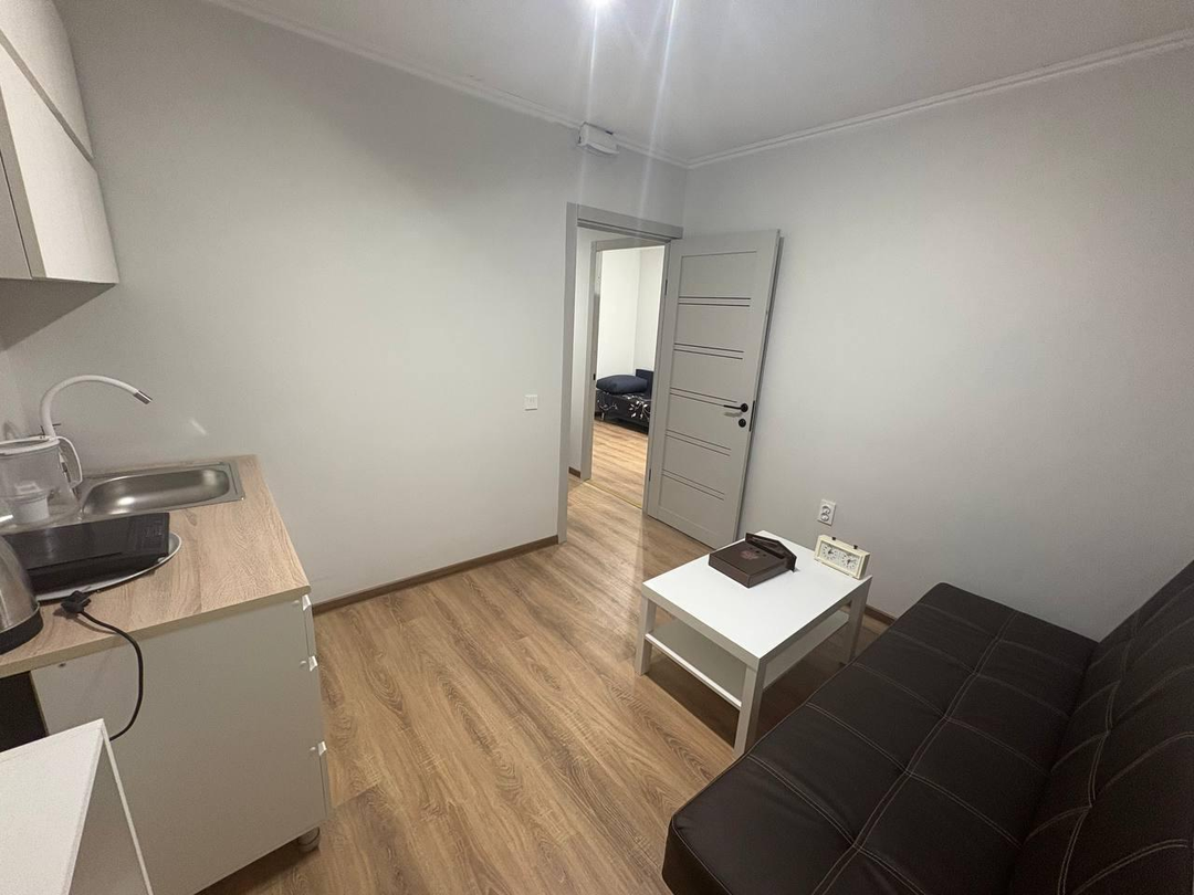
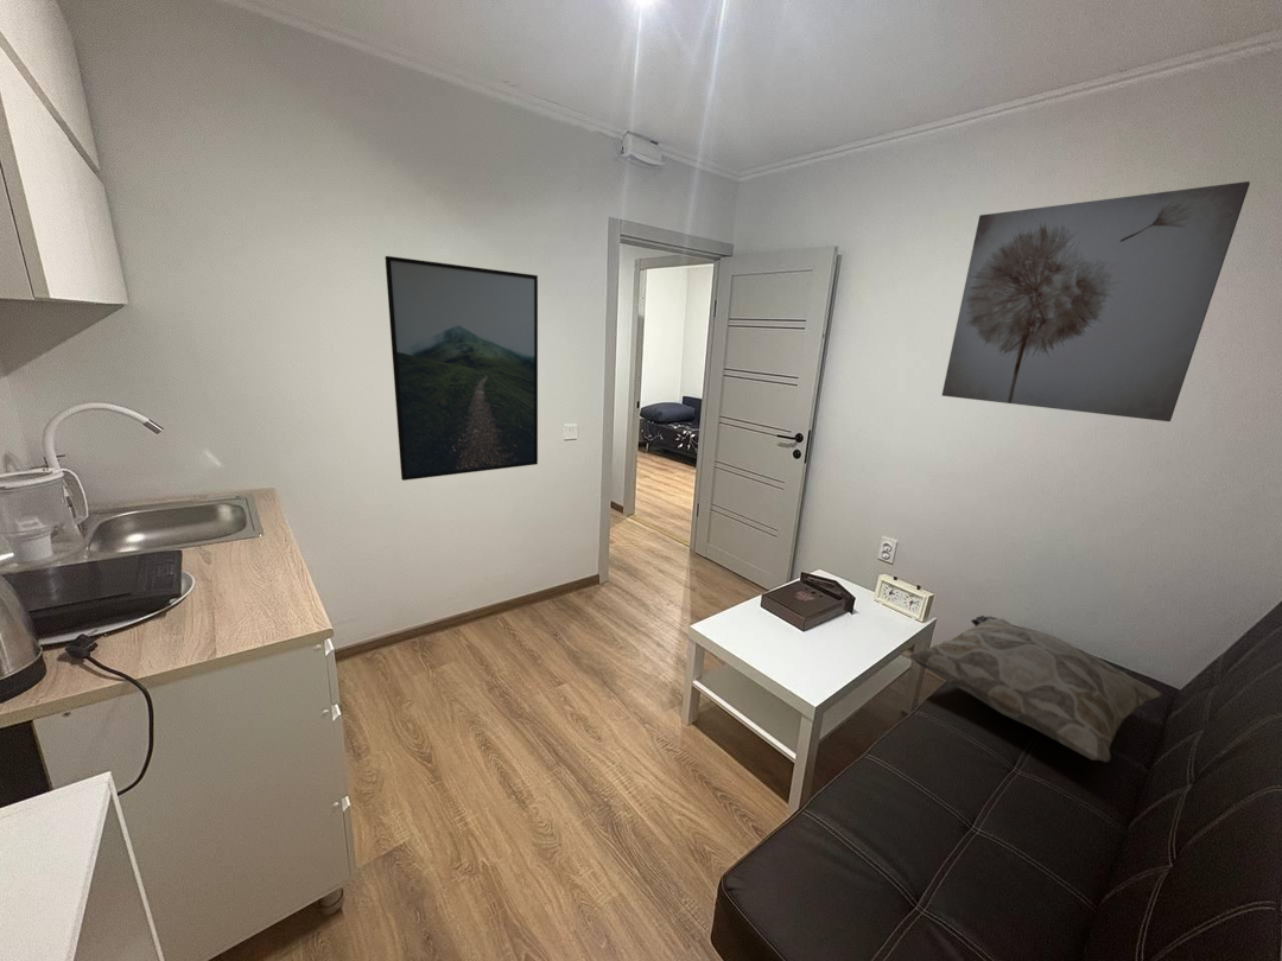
+ wall art (1066, 308)
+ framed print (471, 374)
+ decorative pillow (1029, 673)
